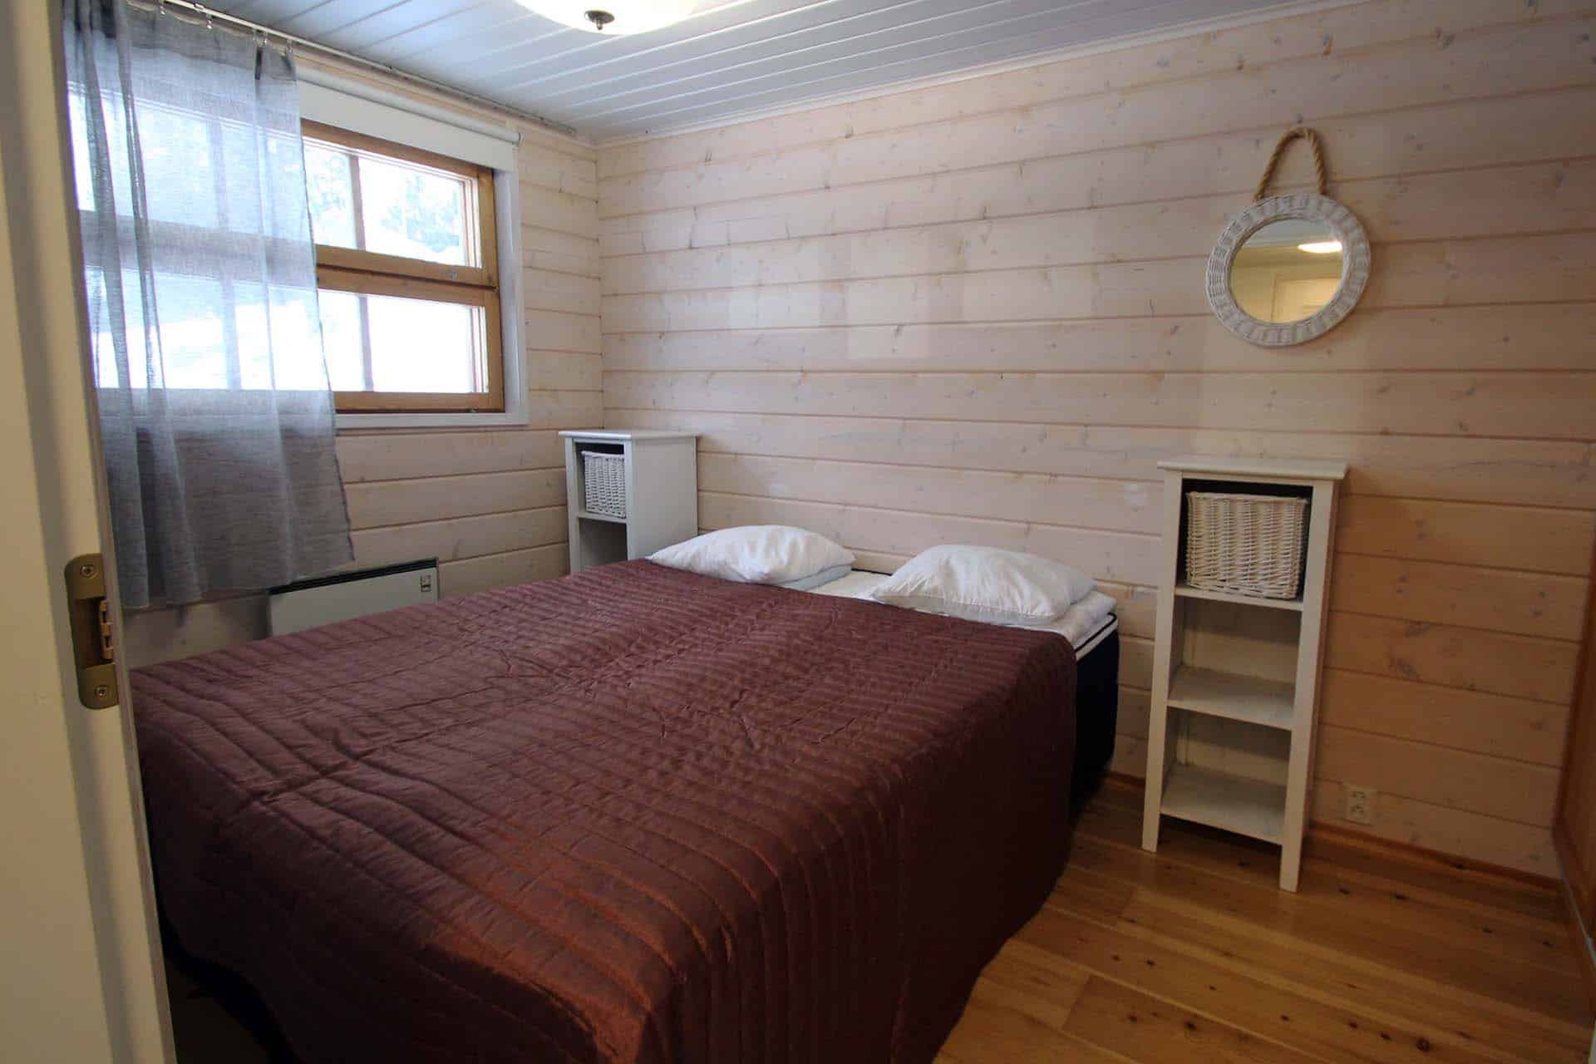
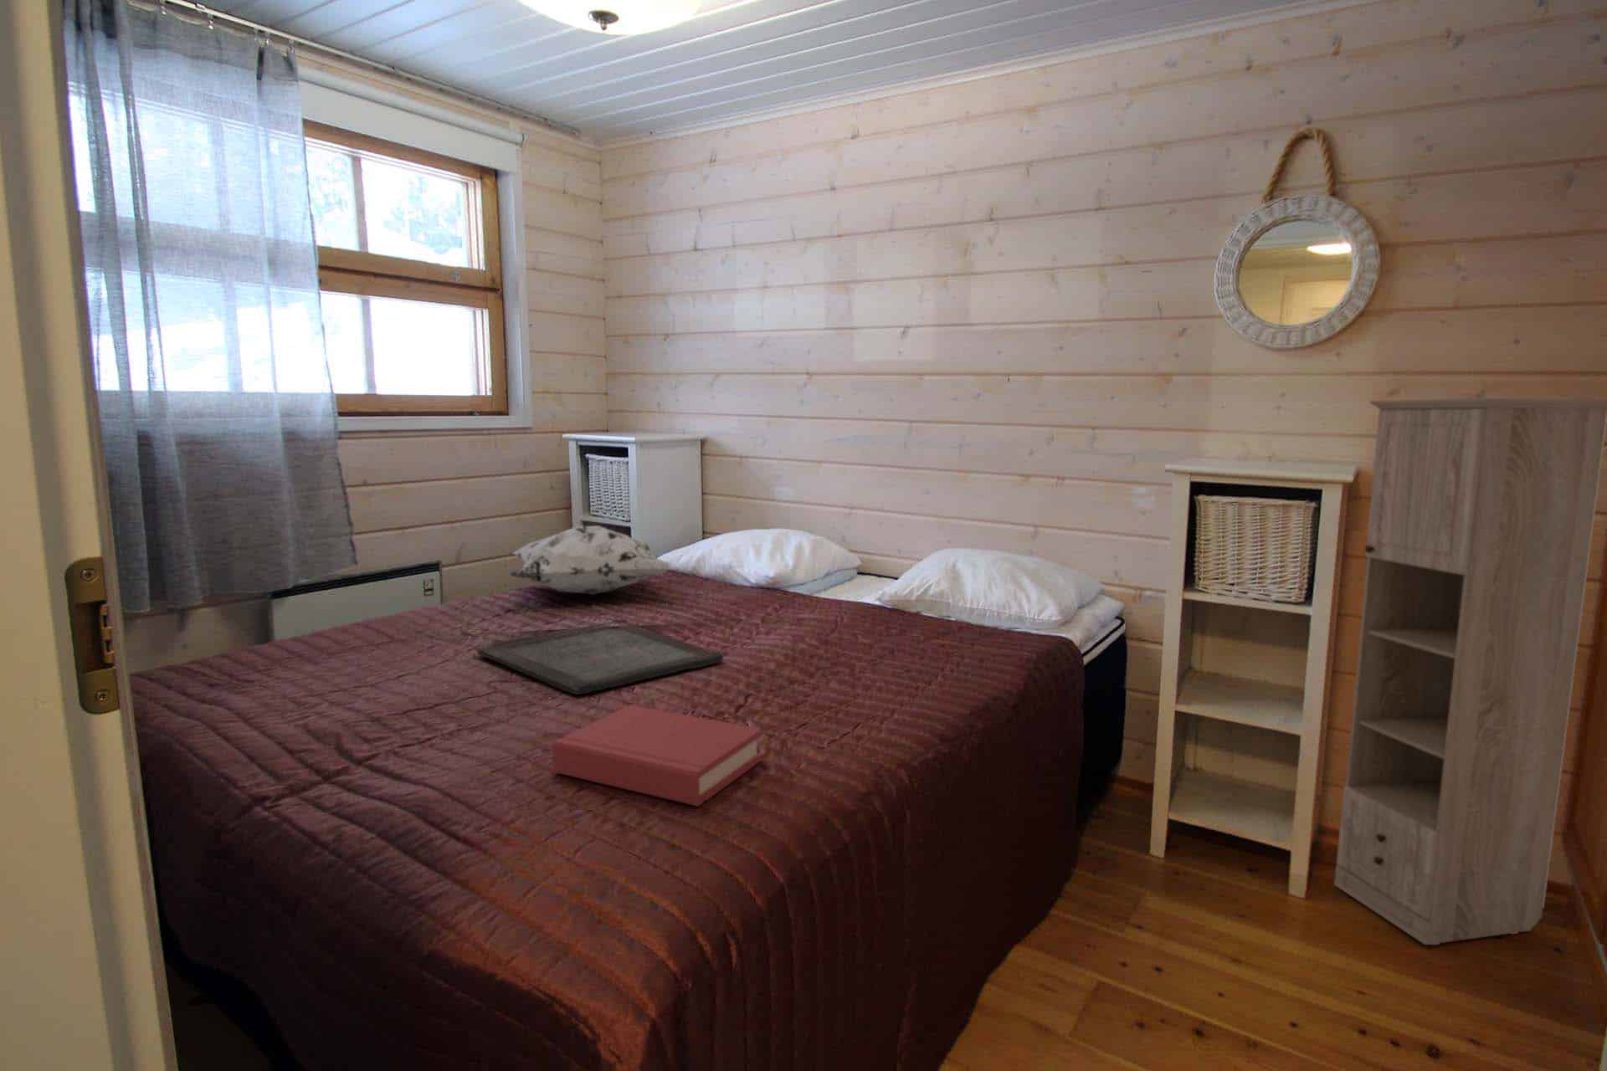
+ serving tray (598, 651)
+ decorative pillow (587, 559)
+ hardback book (660, 751)
+ storage cabinet (1458, 663)
